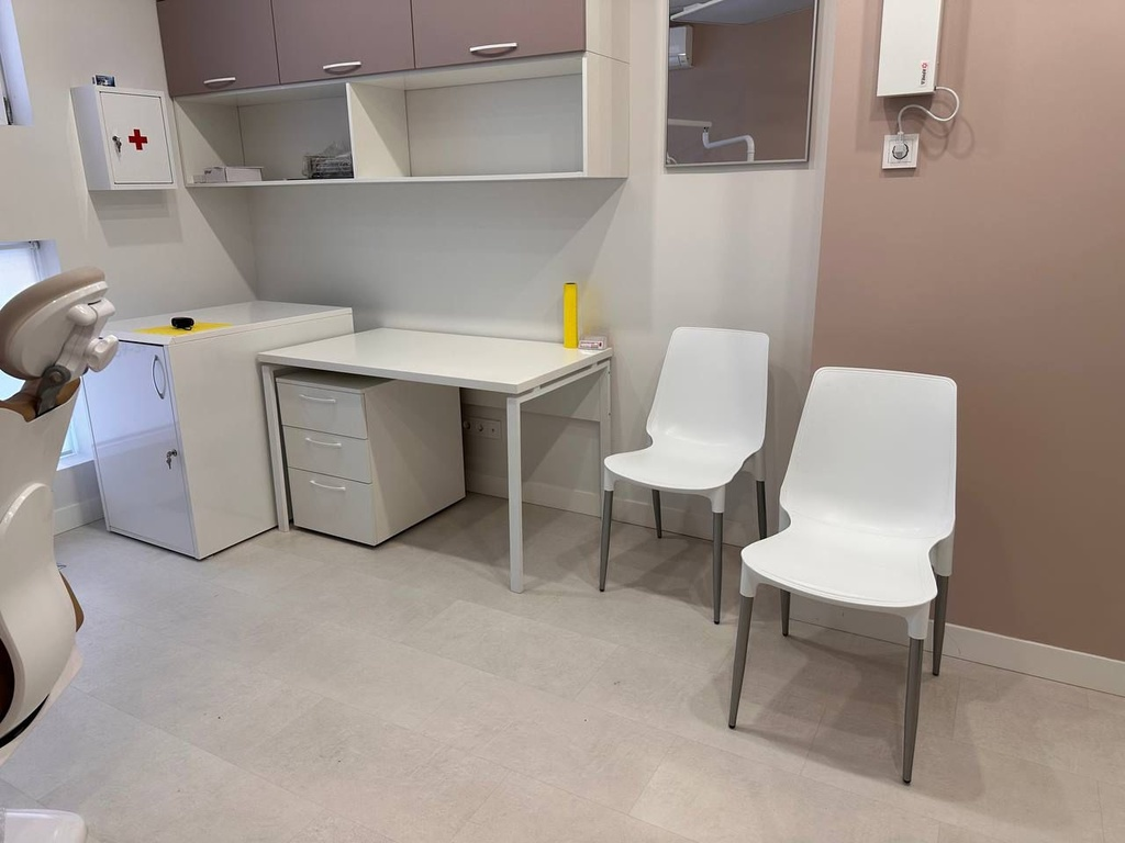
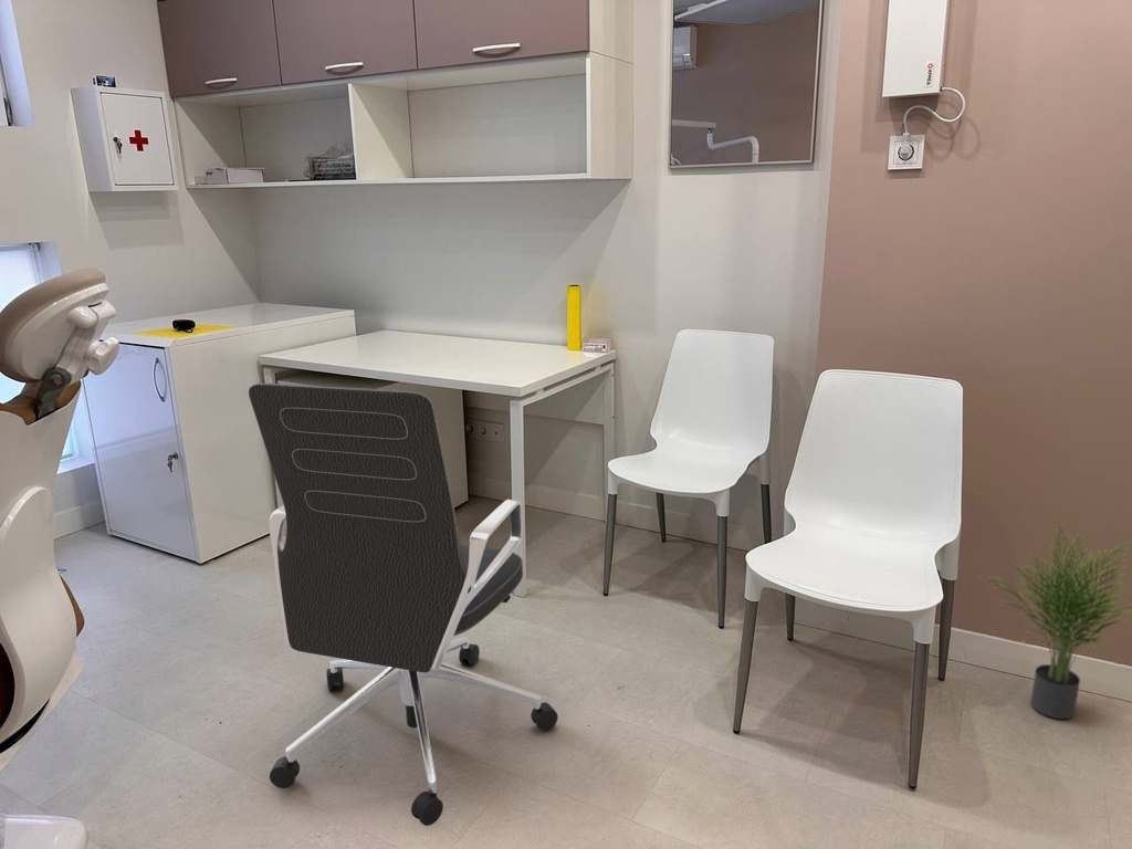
+ potted plant (1054, 620)
+ office chair (408, 556)
